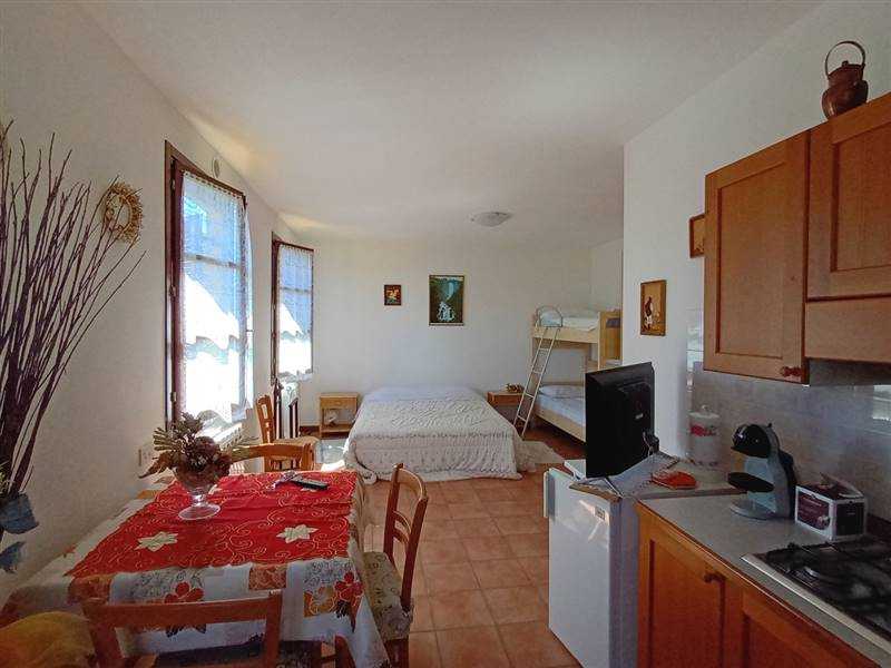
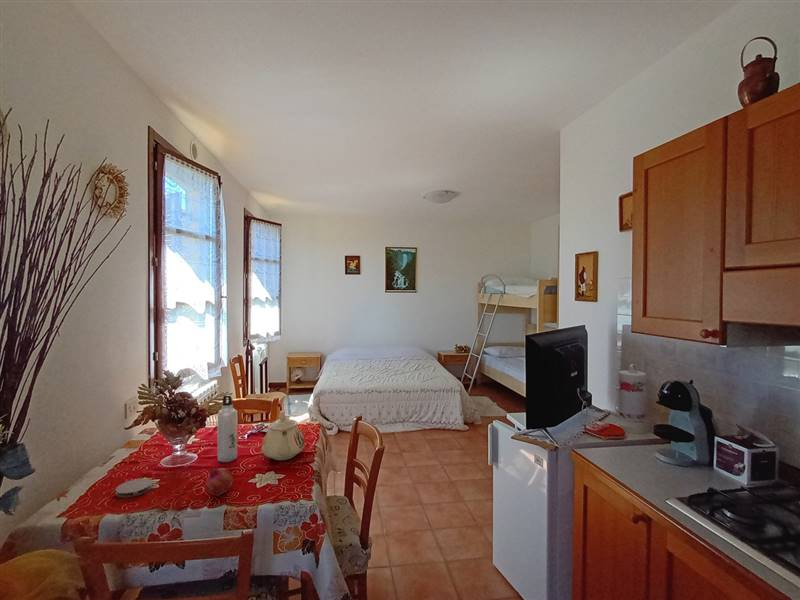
+ teapot (283, 434)
+ coaster (134, 487)
+ fruit (219, 479)
+ water bottle (227, 427)
